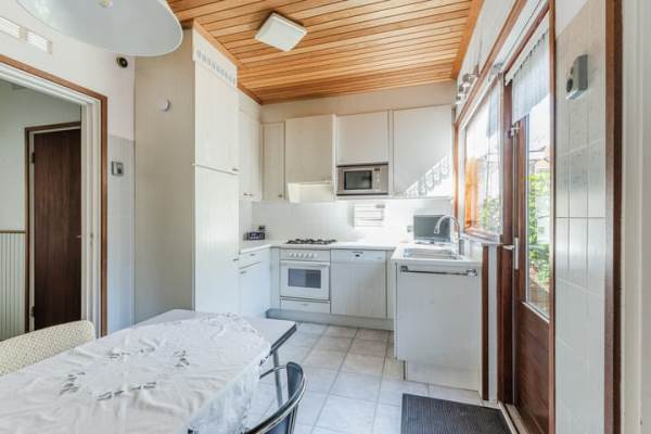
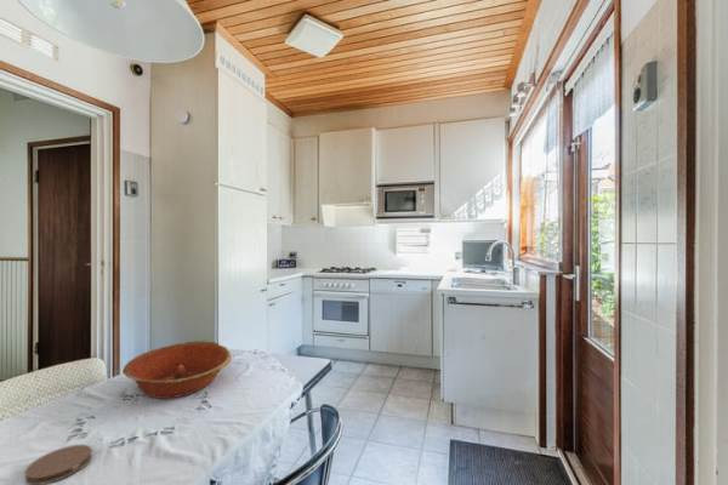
+ coaster (59, 463)
+ bowl (181, 370)
